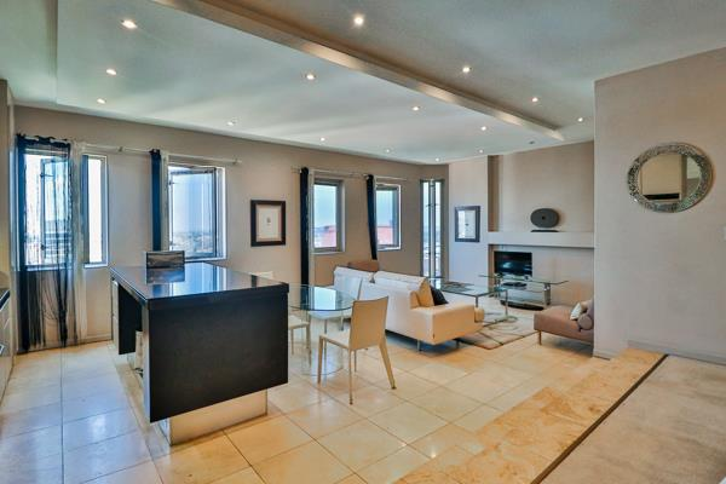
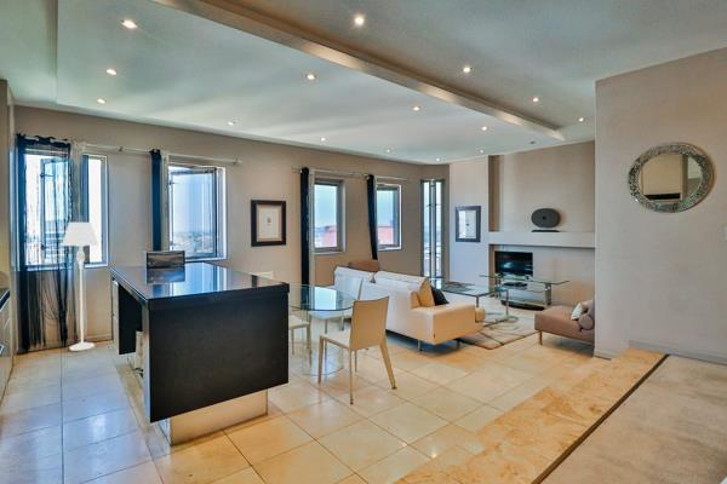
+ floor lamp (80, 284)
